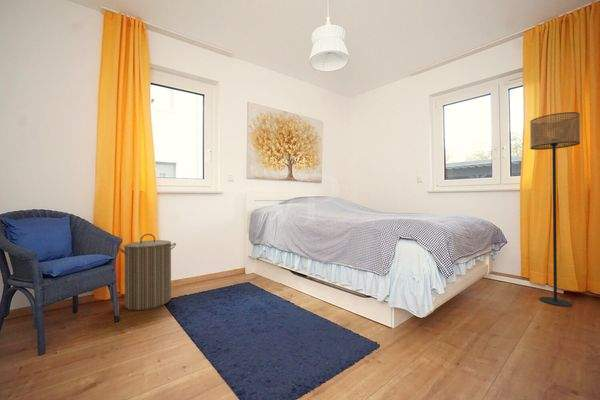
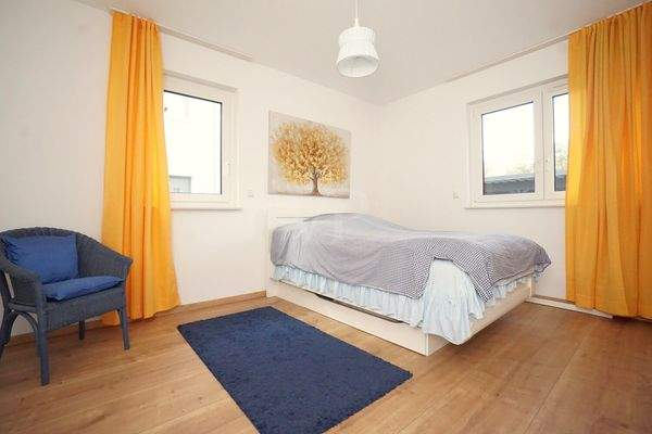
- laundry hamper (148, 267)
- floor lamp (554, 209)
